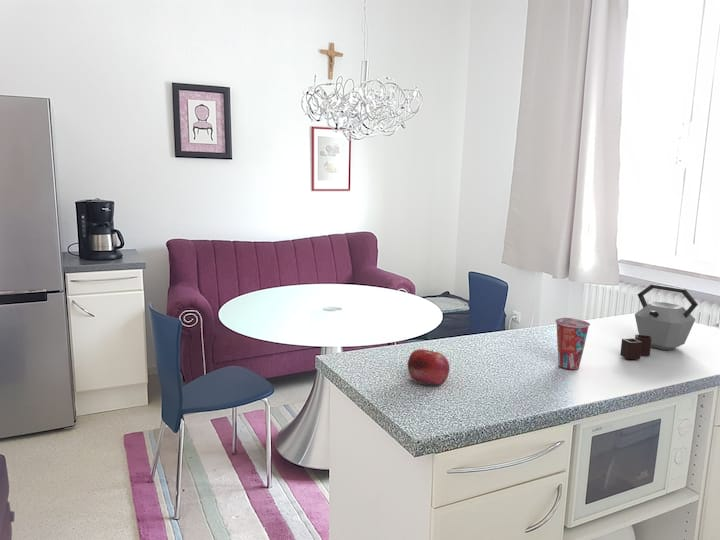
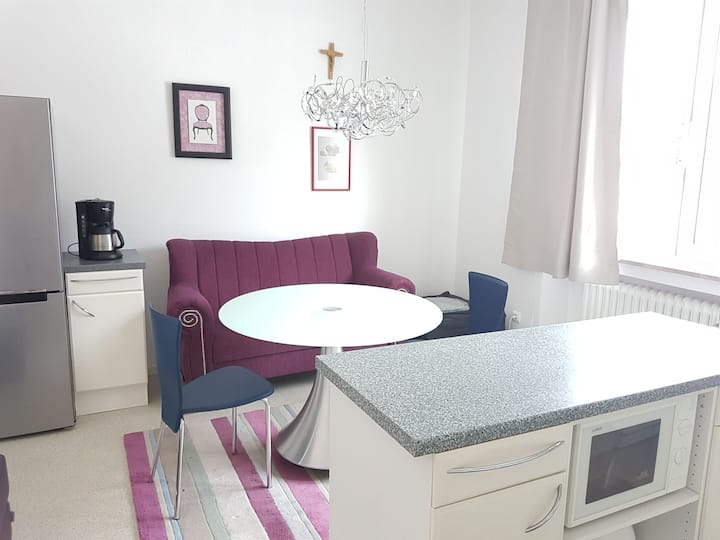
- kettle (653, 320)
- fruit (427, 365)
- cup (569, 343)
